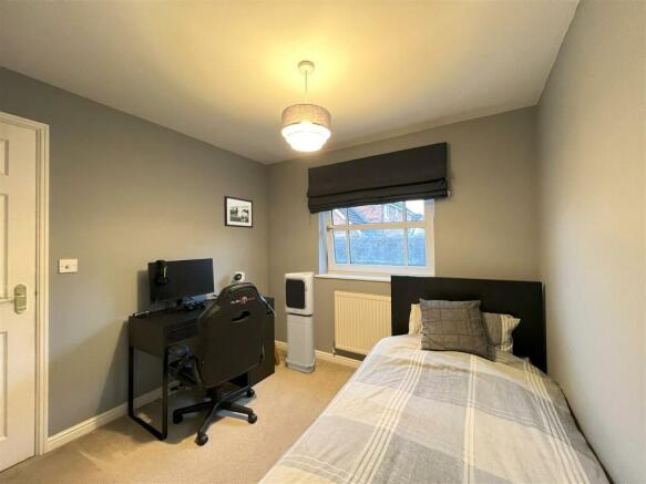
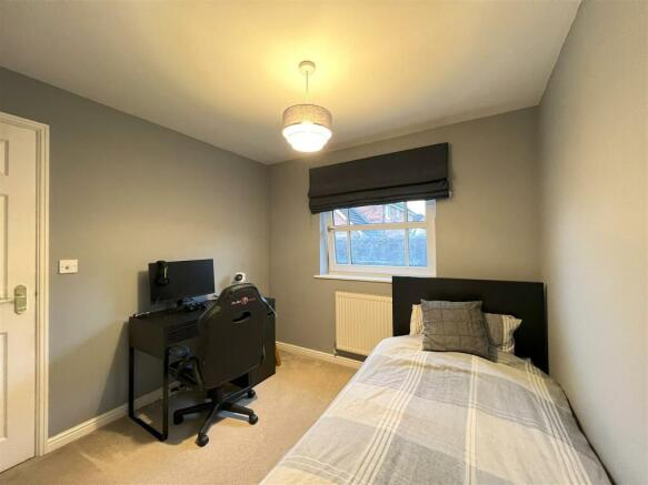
- picture frame (238, 213)
- air purifier (305, 318)
